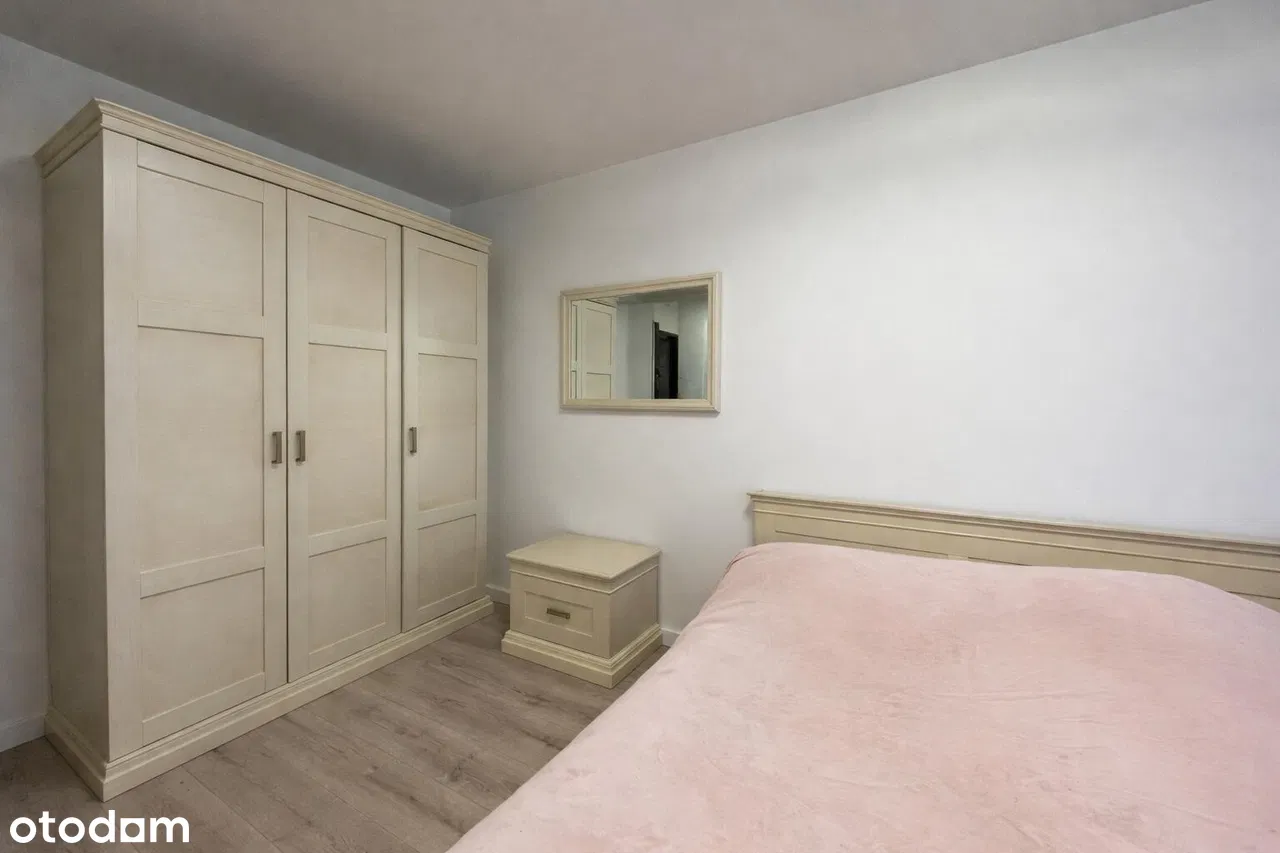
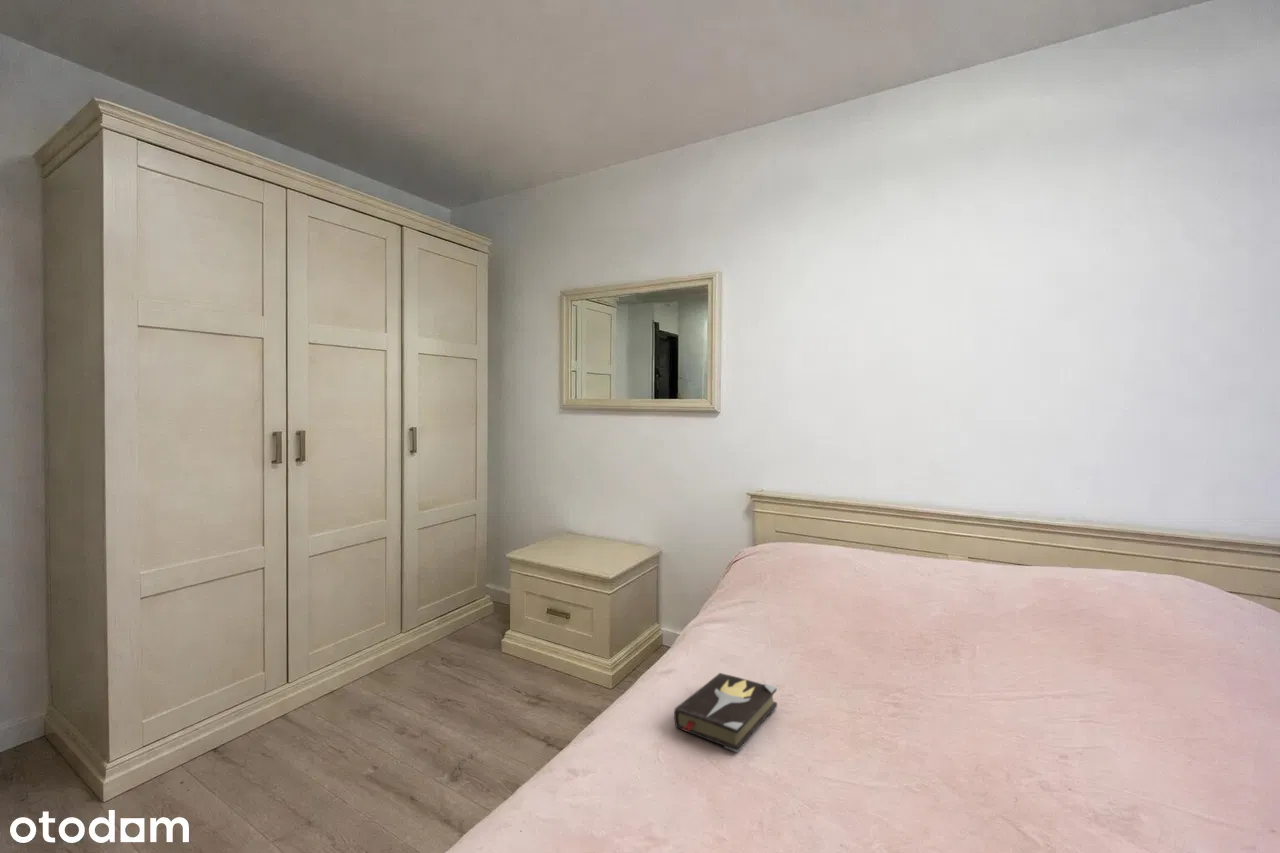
+ hardback book (727, 705)
